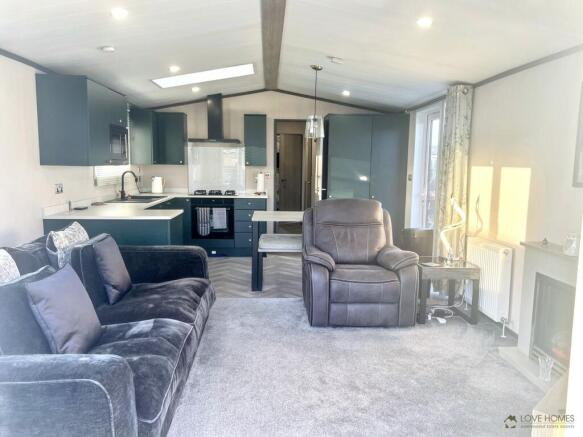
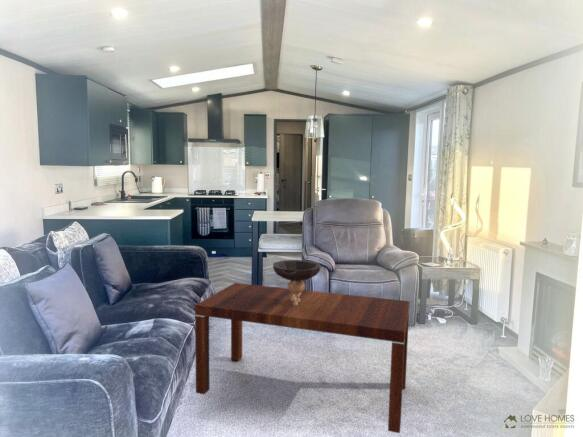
+ decorative bowl (296, 283)
+ coffee table (304, 329)
